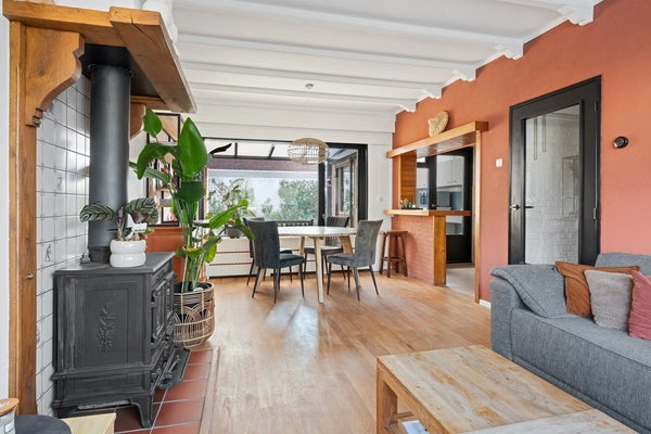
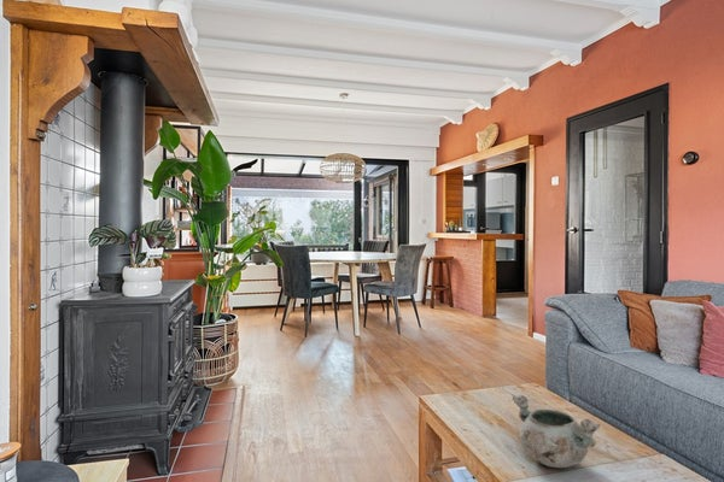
+ decorative bowl (550, 433)
